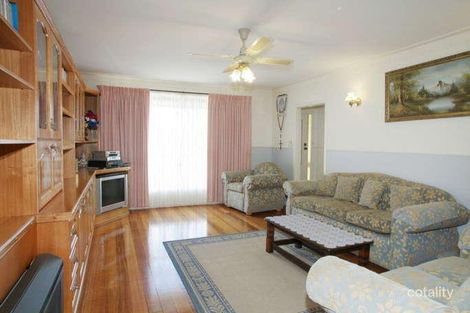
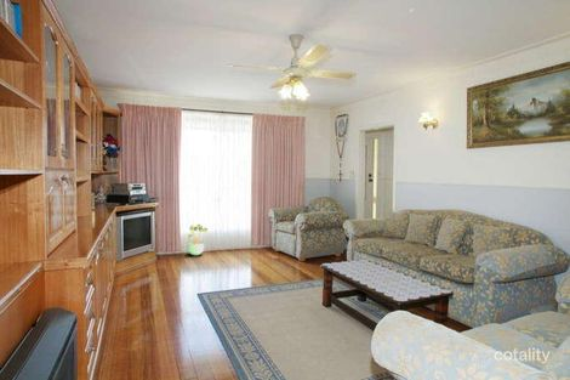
+ potted plant (196, 239)
